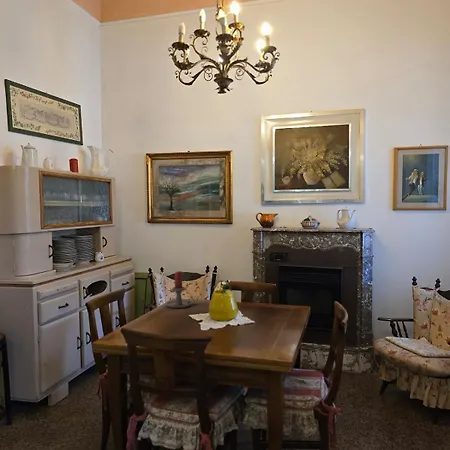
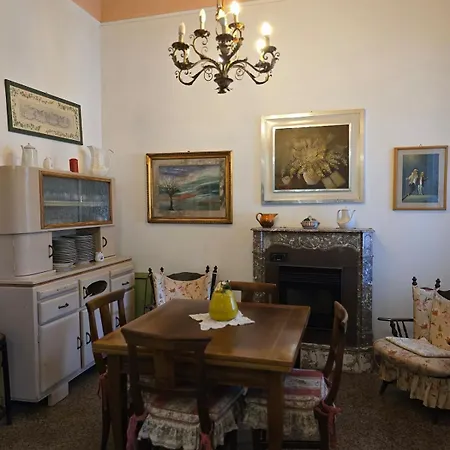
- candle holder (182, 288)
